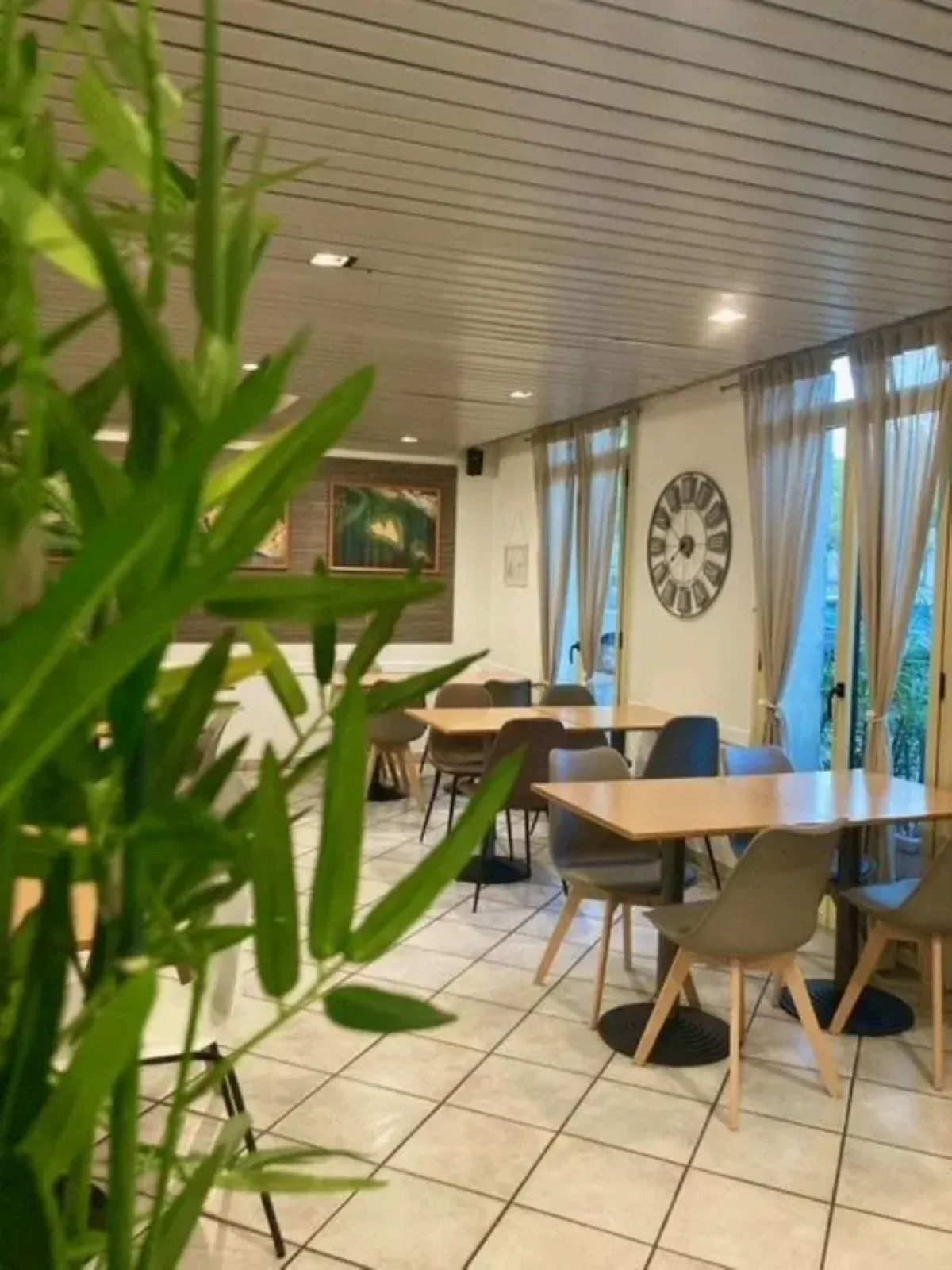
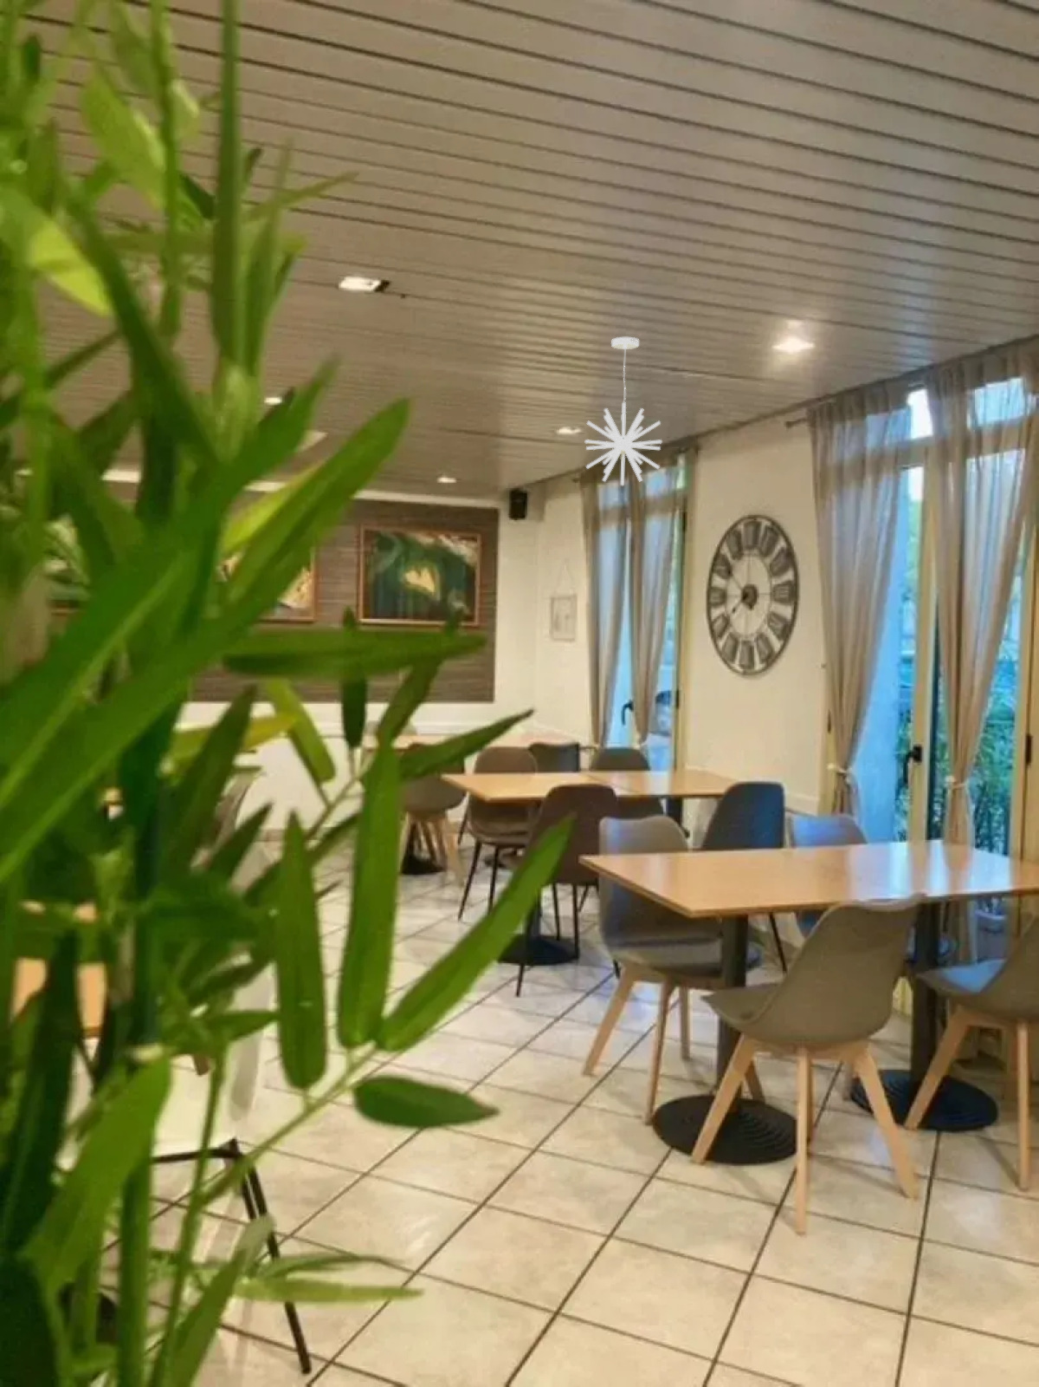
+ pendant light (623, 412)
